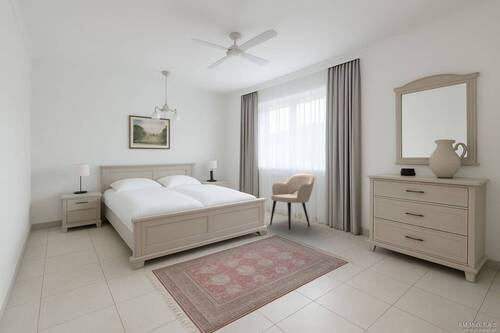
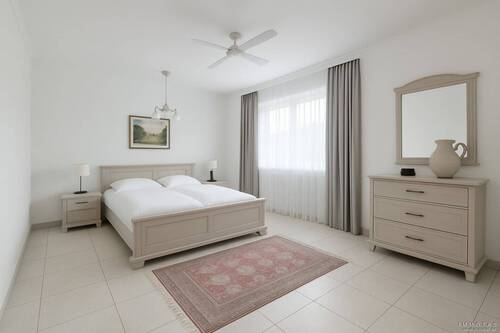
- armchair (292, 199)
